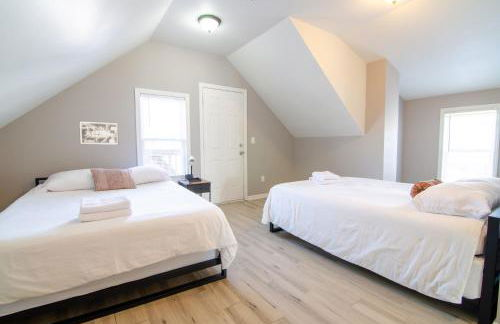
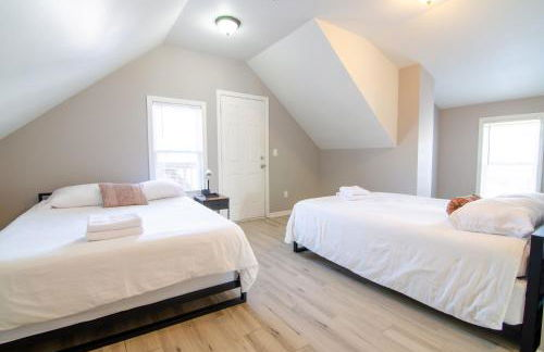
- wall art (99, 133)
